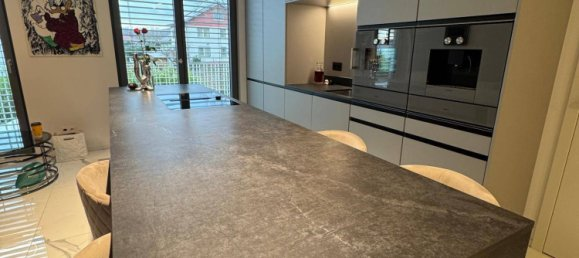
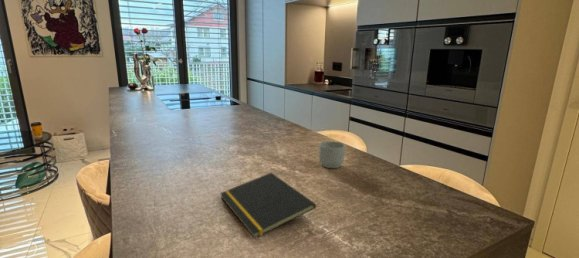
+ mug (334, 154)
+ notepad (264, 200)
